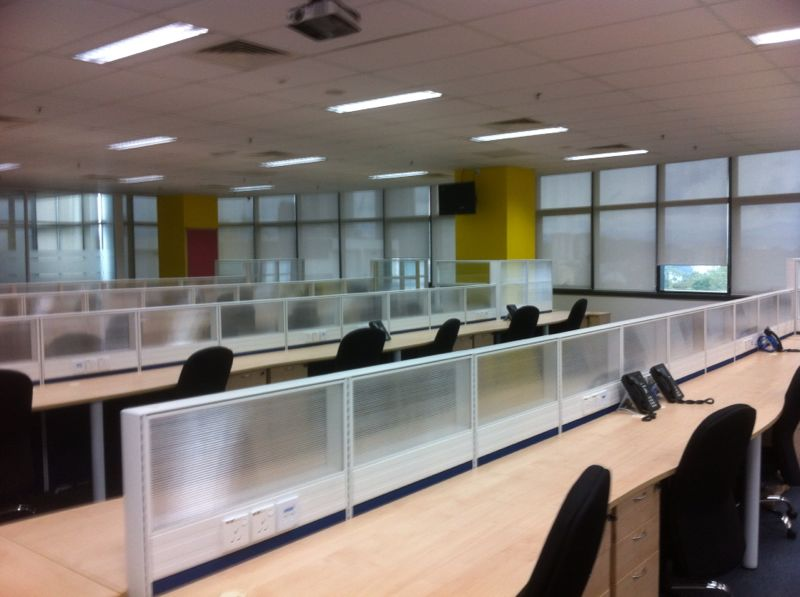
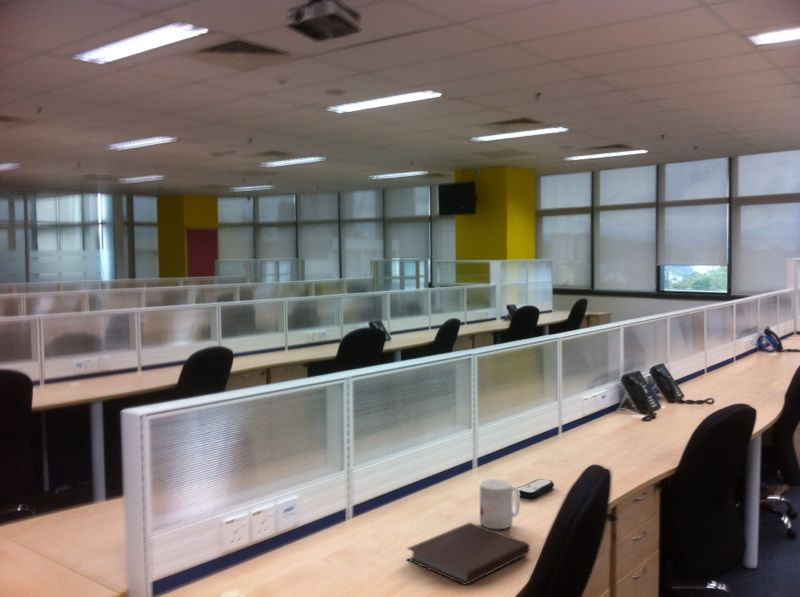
+ mug (498, 503)
+ remote control (535, 487)
+ notebook (468, 551)
